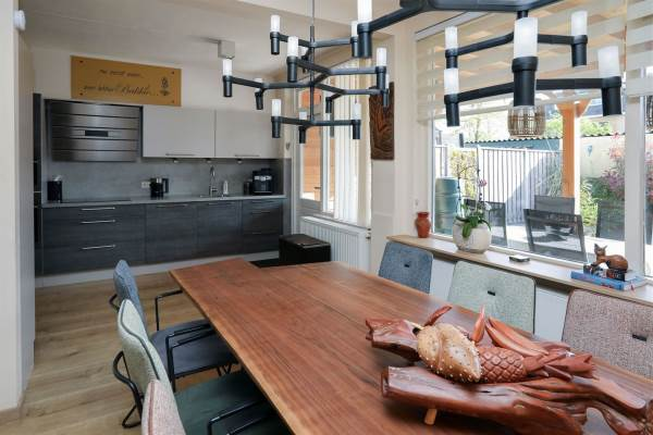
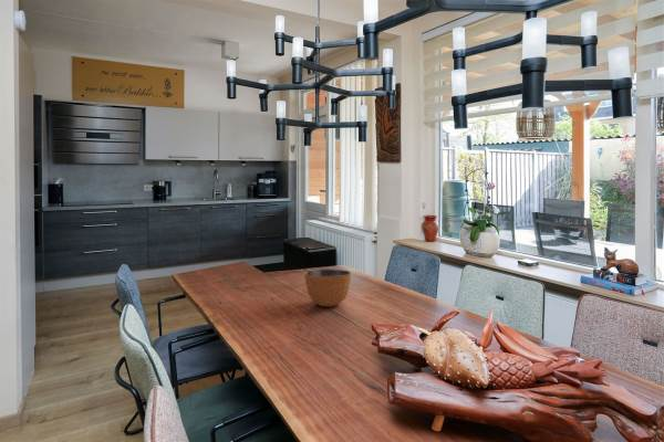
+ bowl (328, 288)
